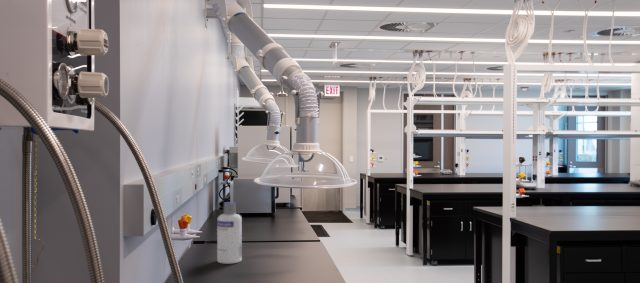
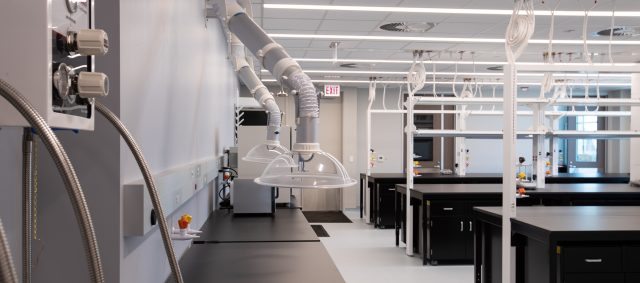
- screw cap bottle (229, 231)
